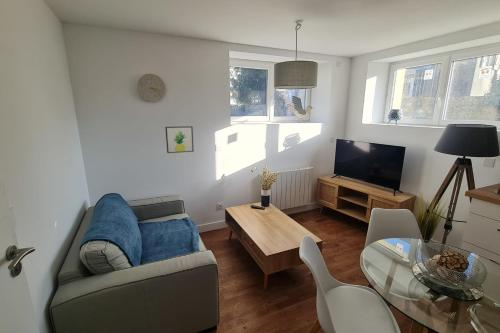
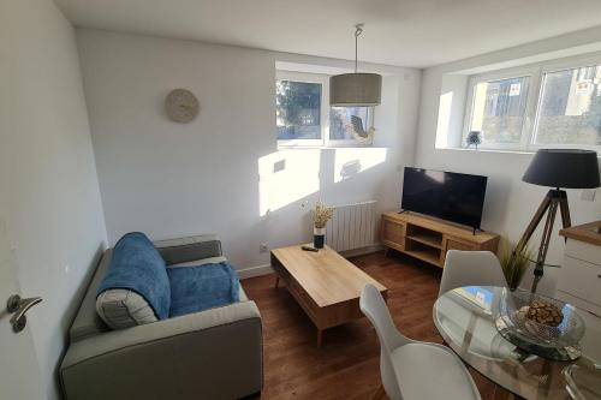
- wall art (179, 139)
